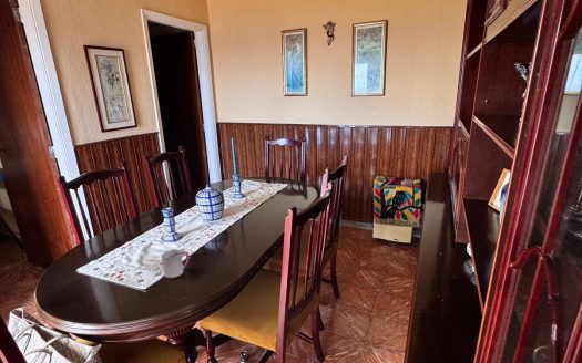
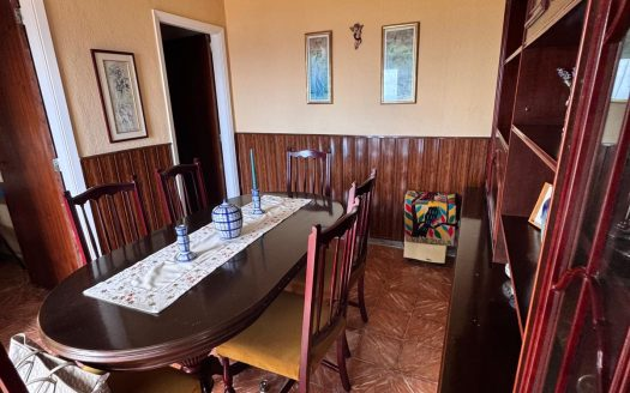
- cup (176, 261)
